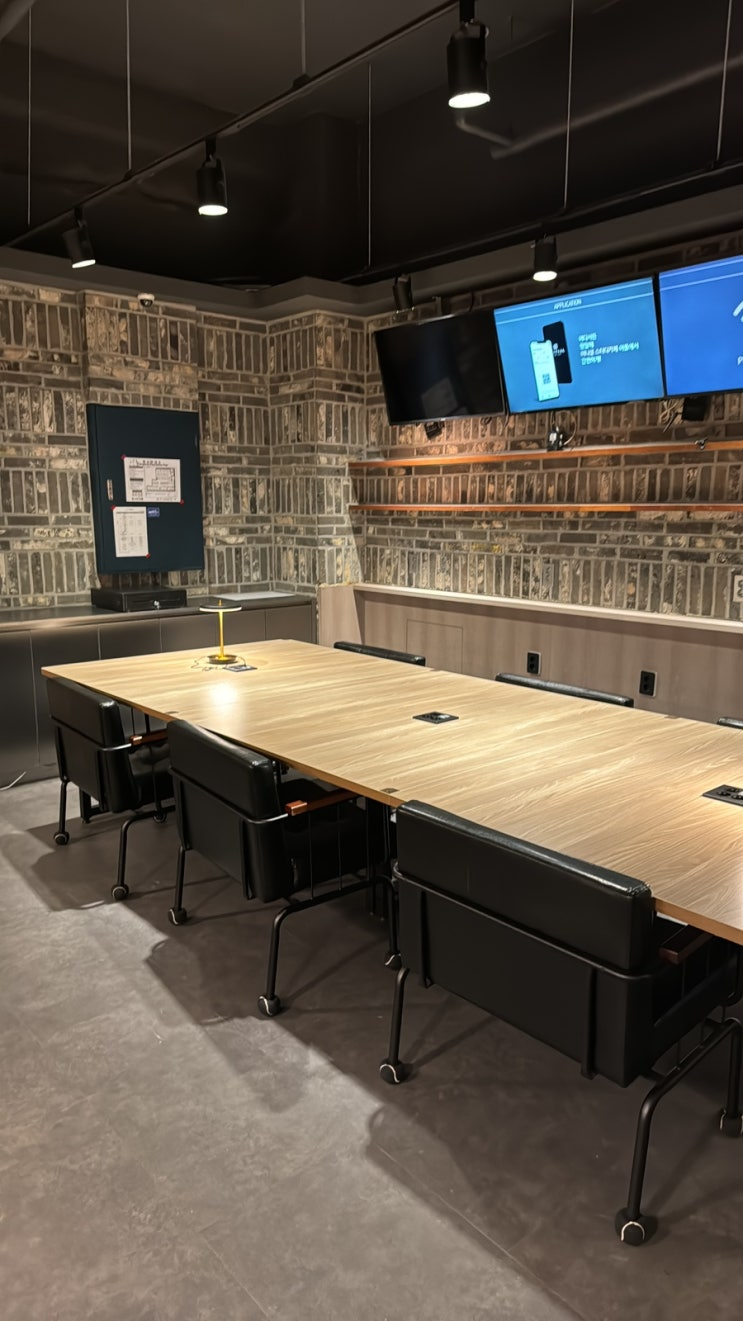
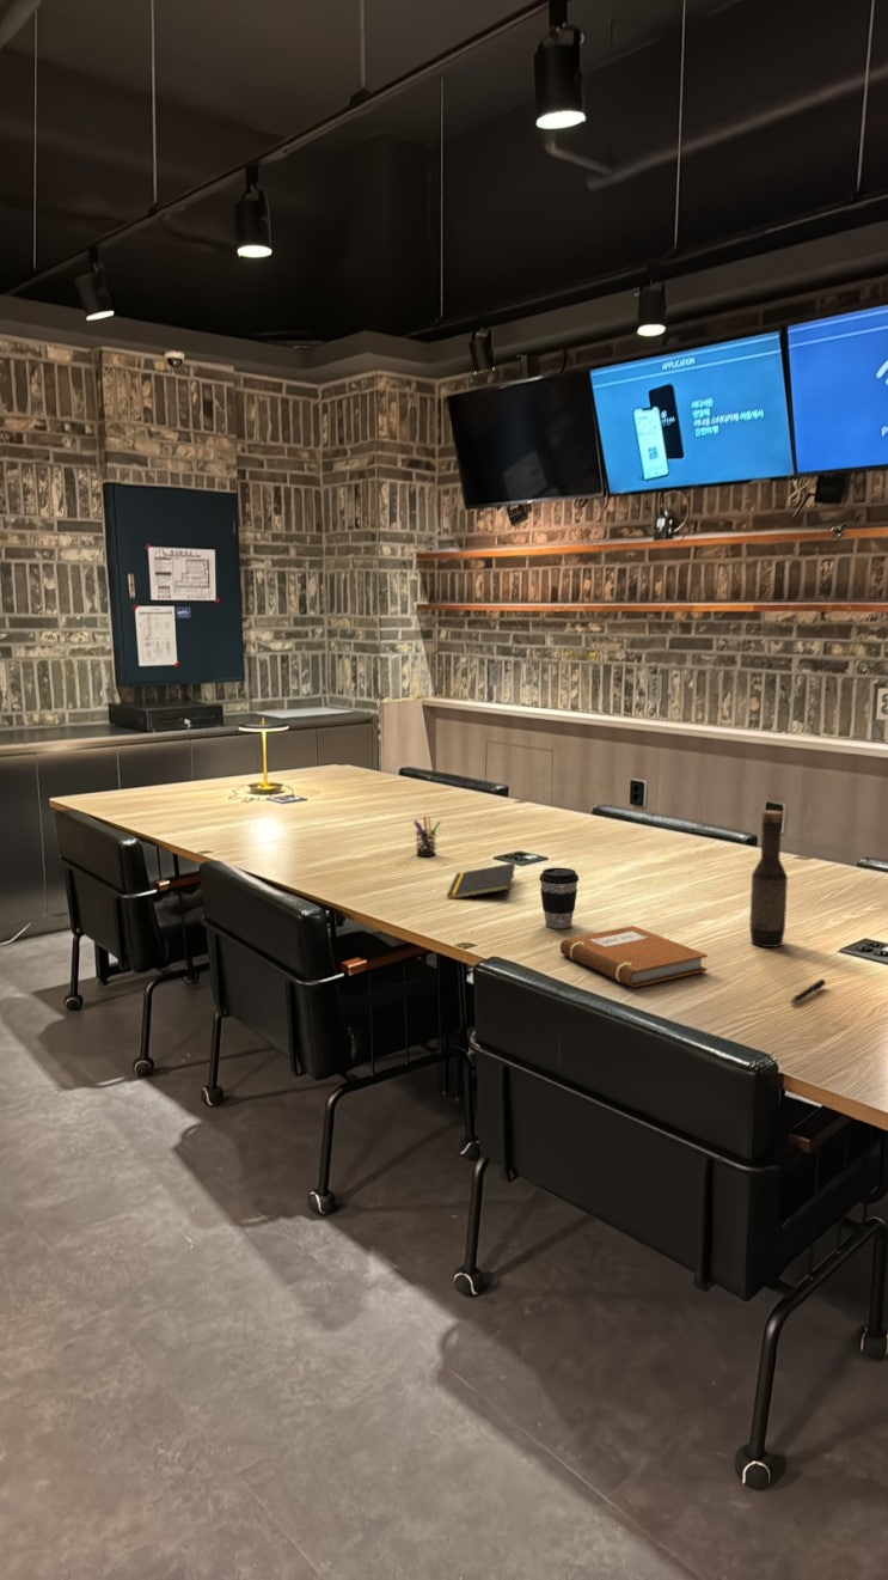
+ pen holder (428, 834)
+ bottle (768, 878)
+ pen (807, 992)
+ notepad (482, 880)
+ coffee cup (558, 898)
+ notebook (629, 953)
